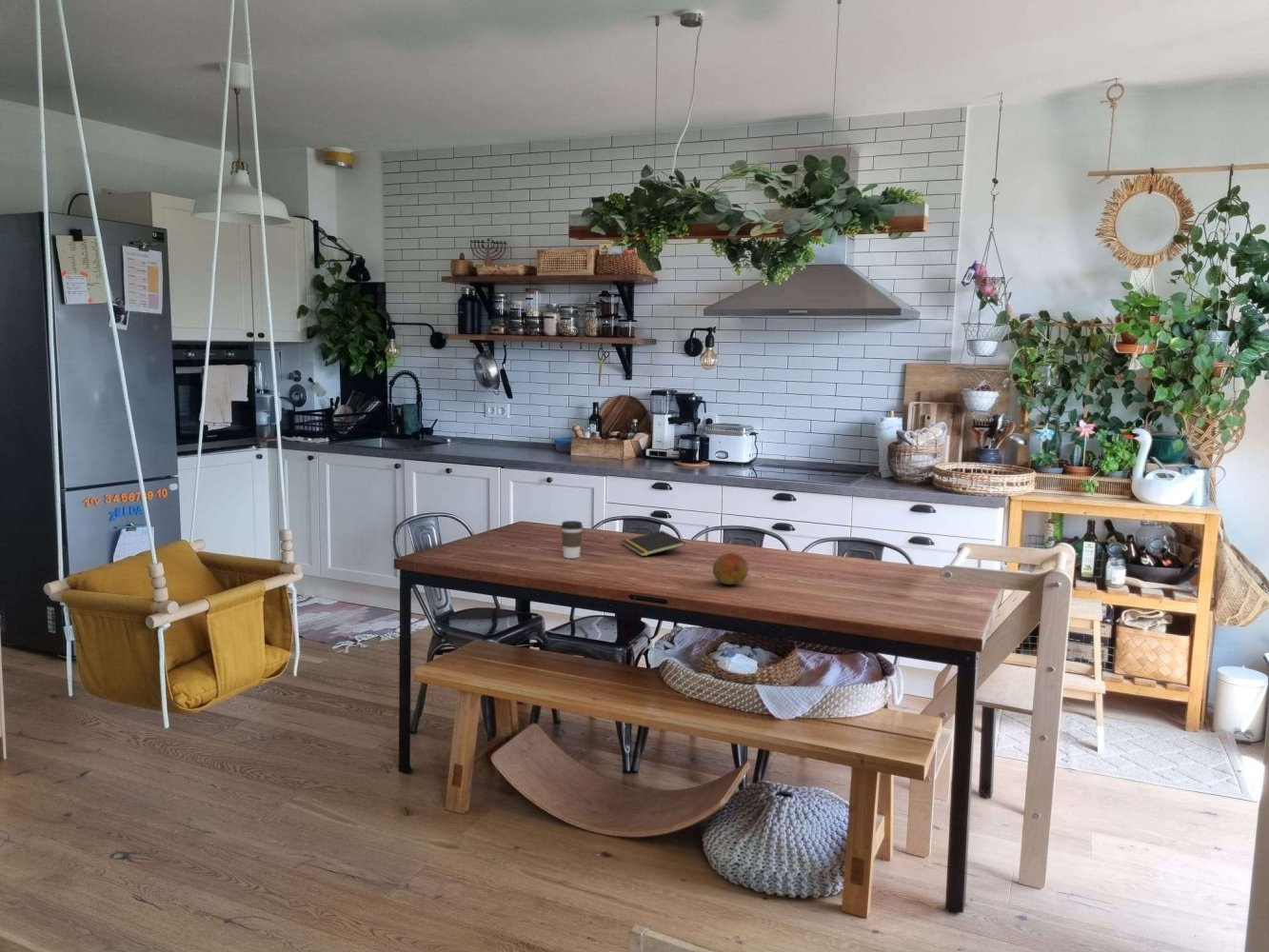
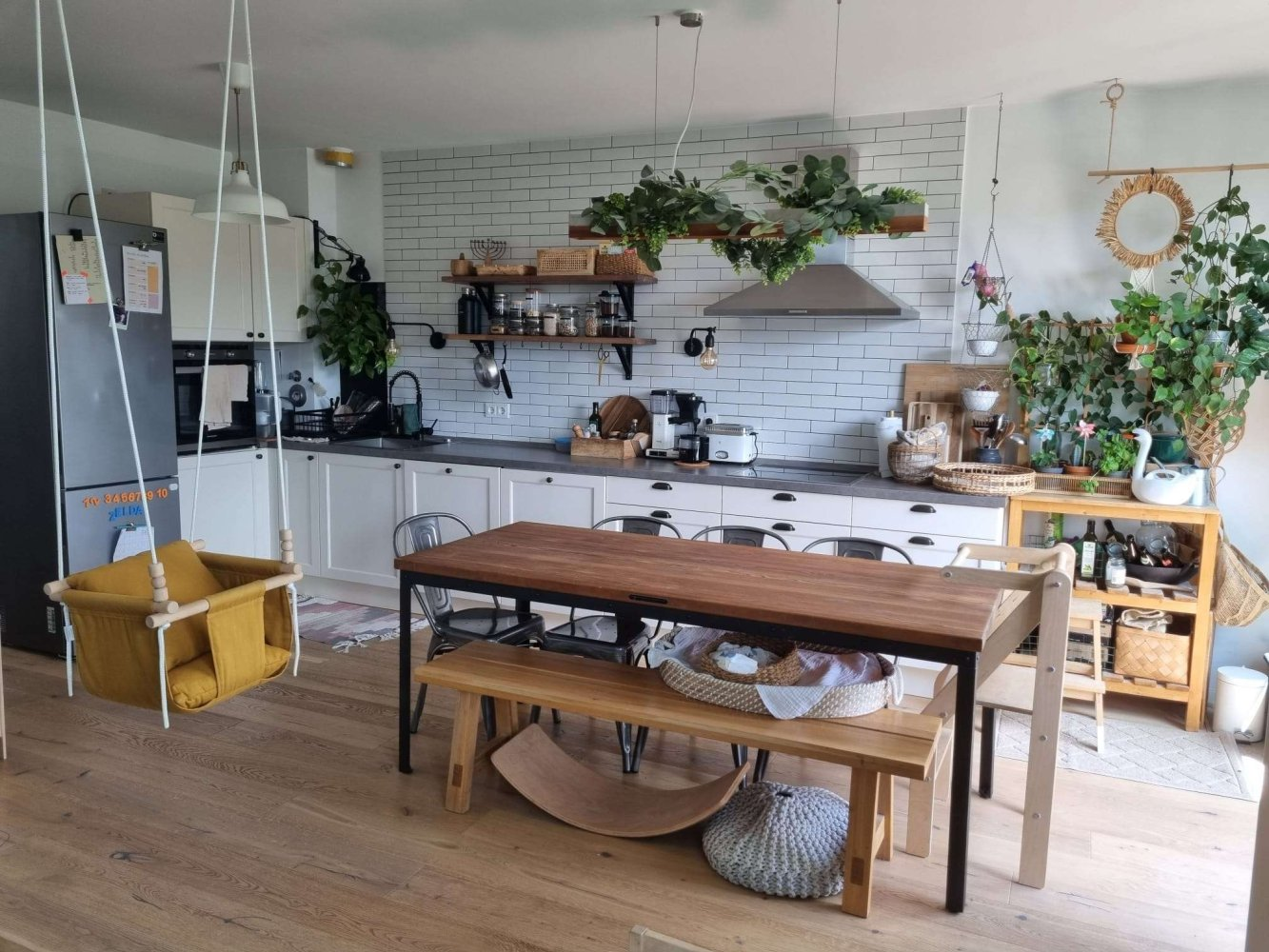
- notepad (652, 543)
- coffee cup (571, 539)
- fruit (729, 568)
